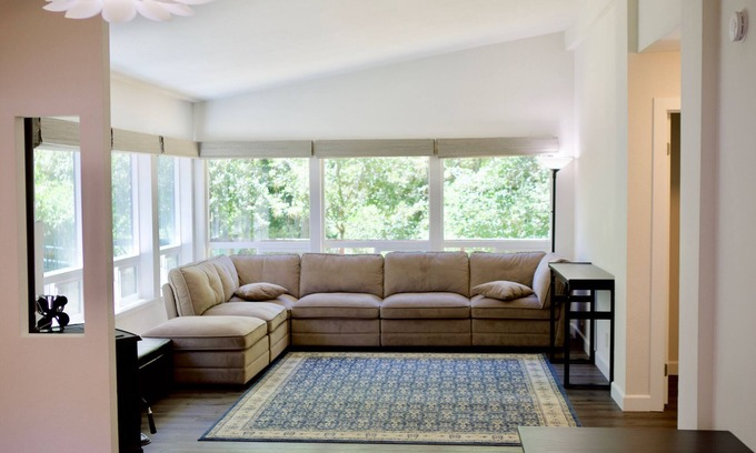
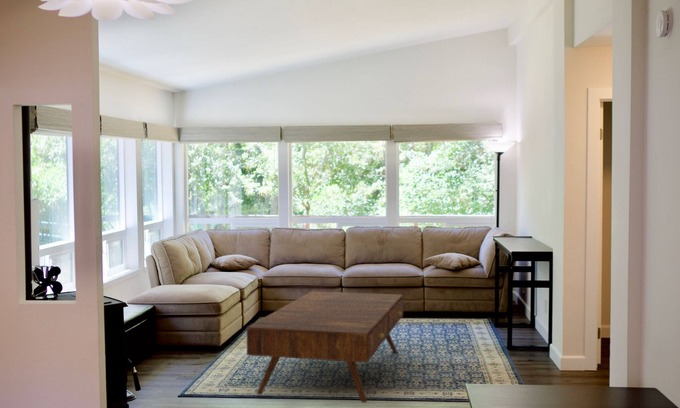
+ coffee table (337, 340)
